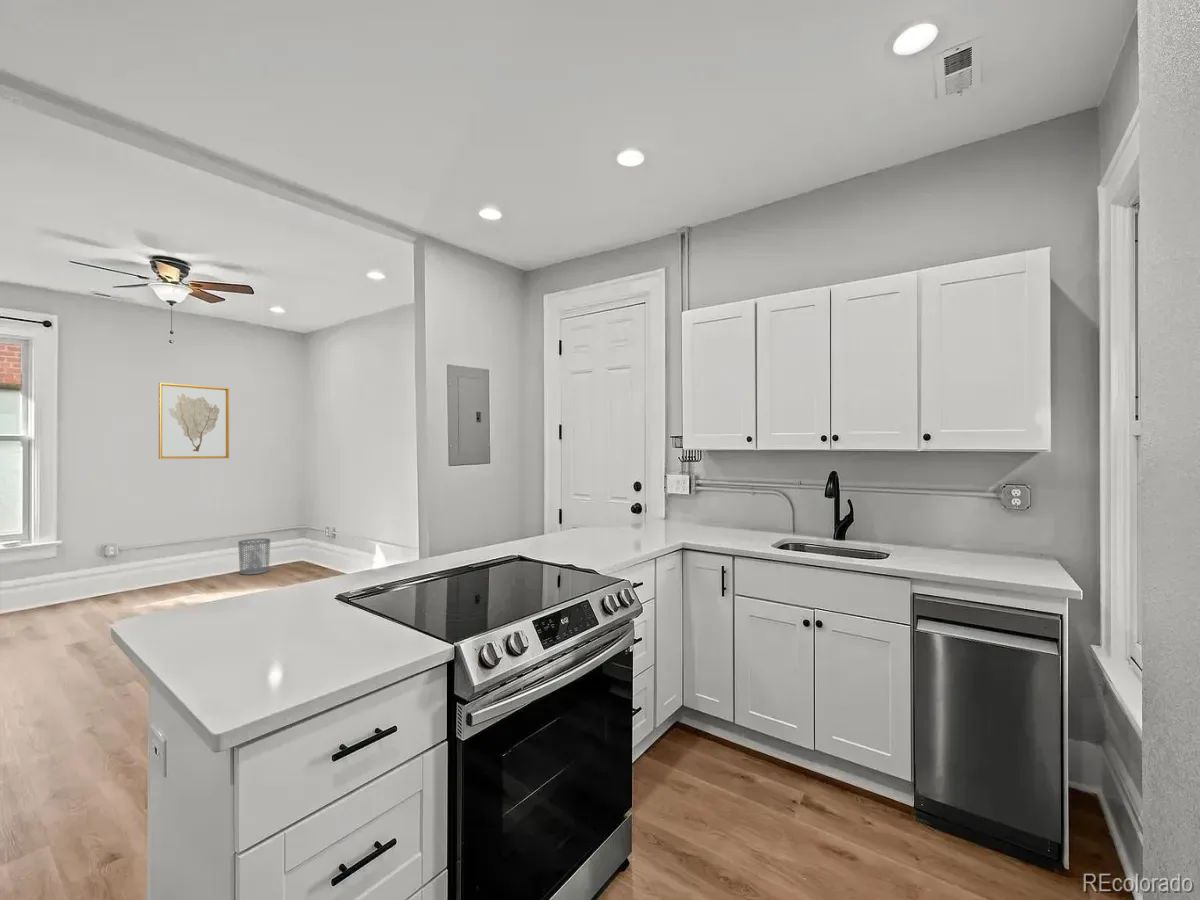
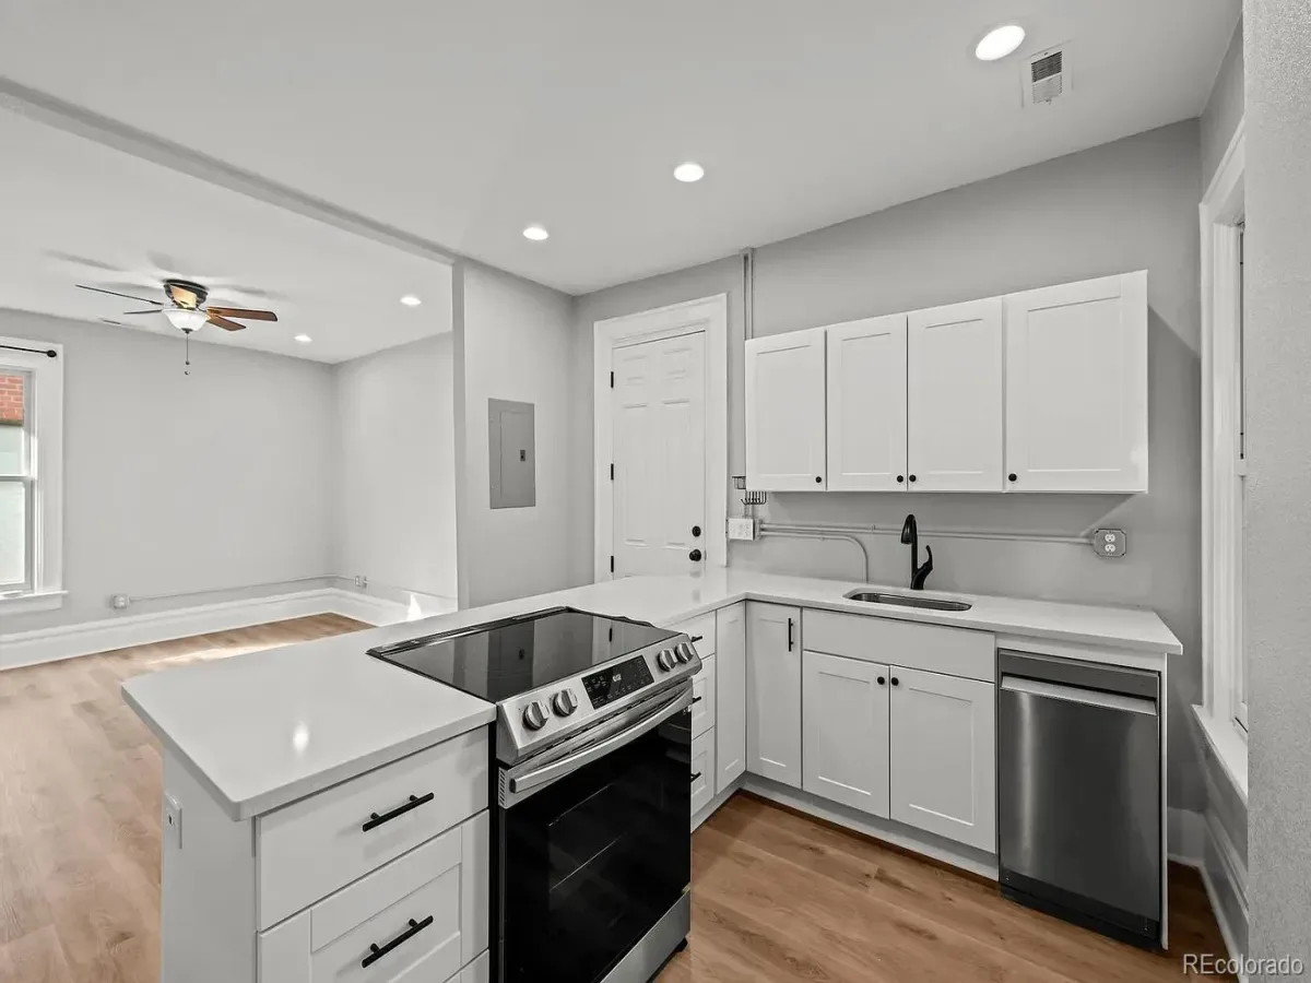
- waste bin (254, 555)
- wall art (195, 422)
